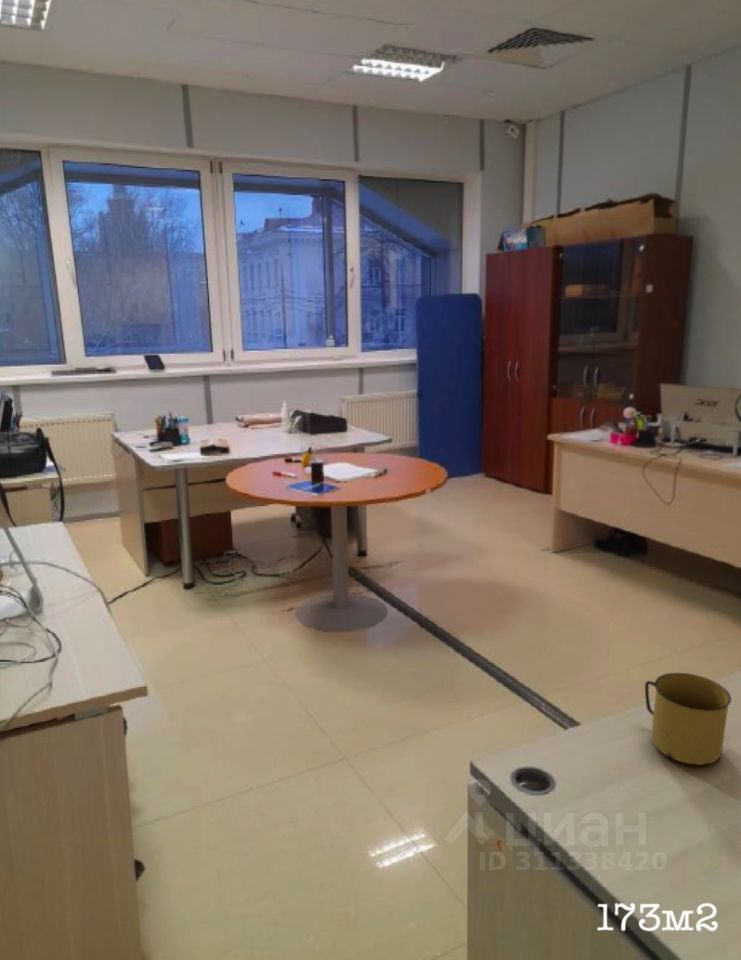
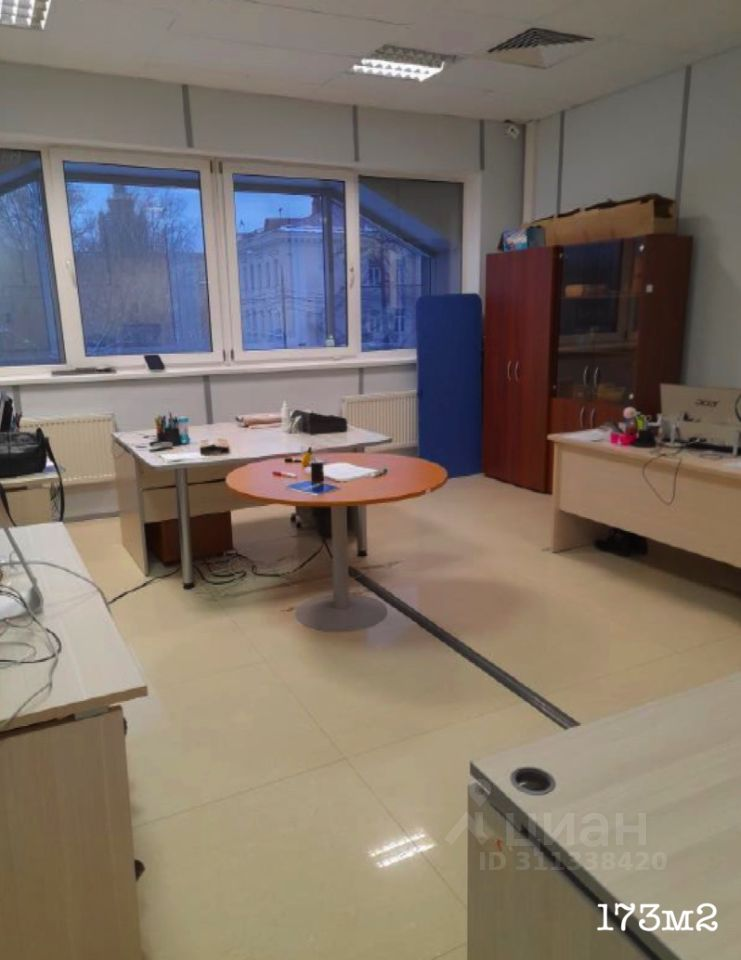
- mug (682, 715)
